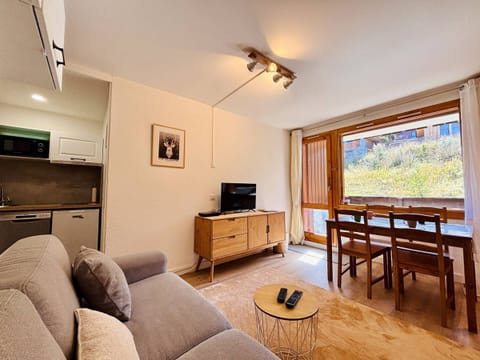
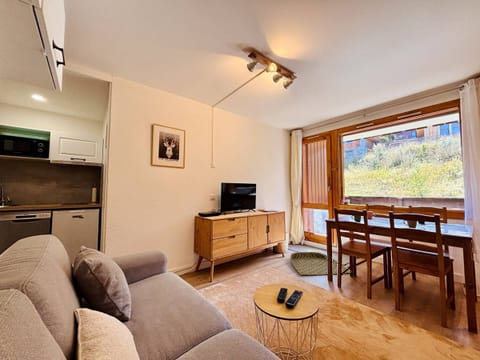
+ woven basket (314, 262)
